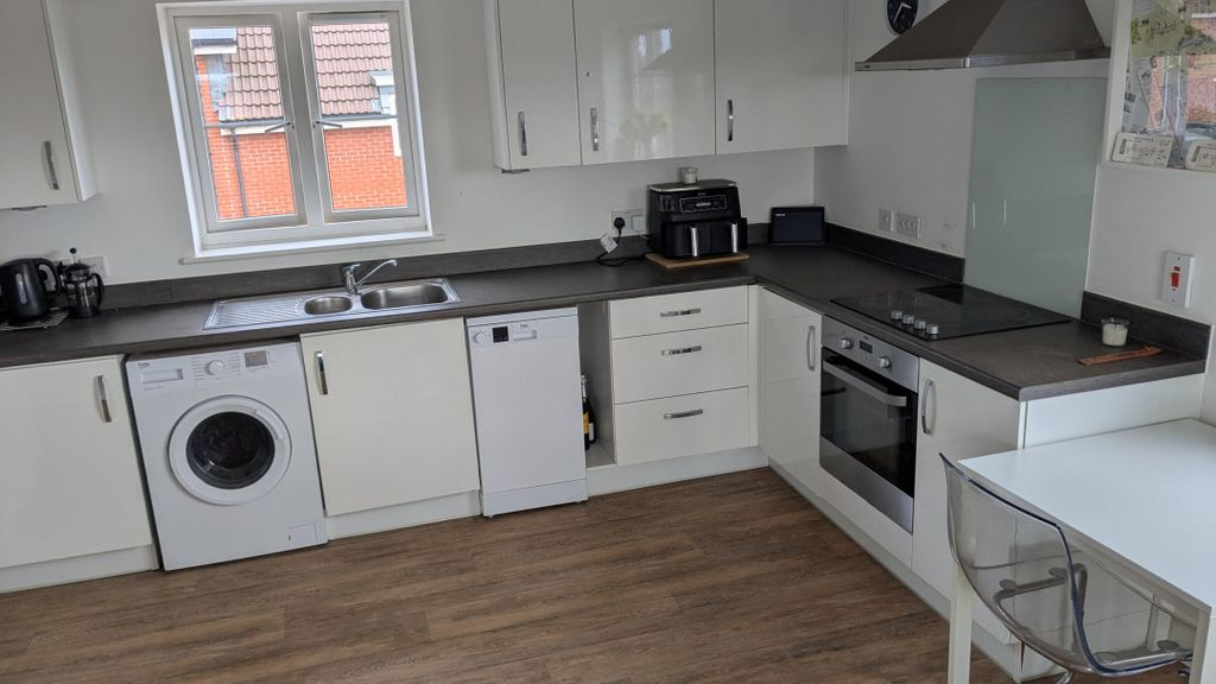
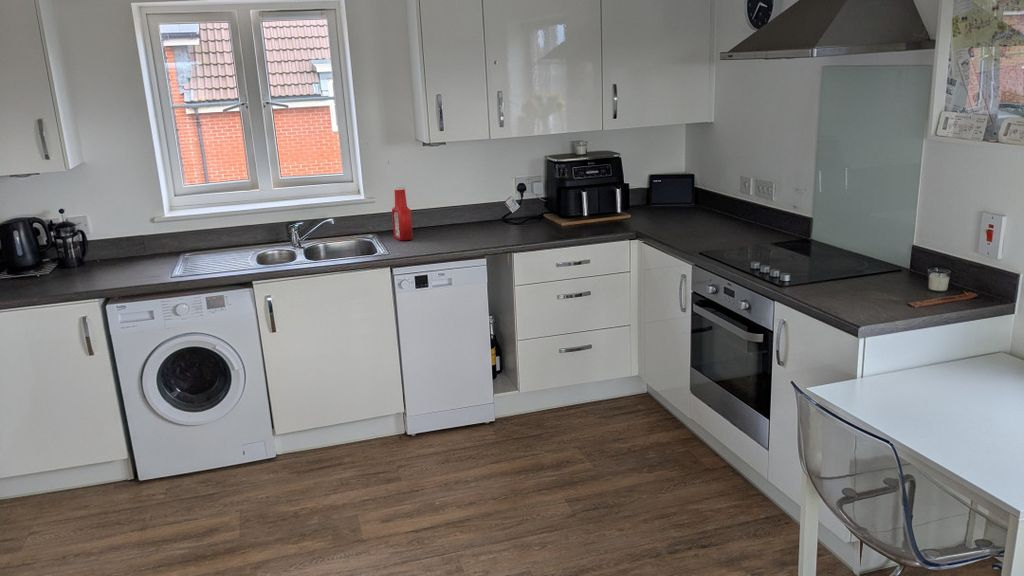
+ soap bottle (401, 212)
